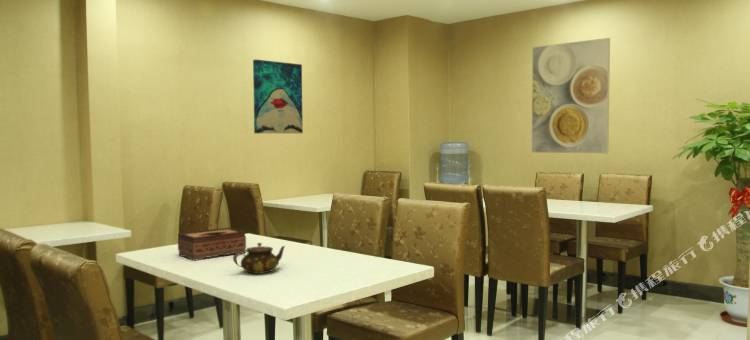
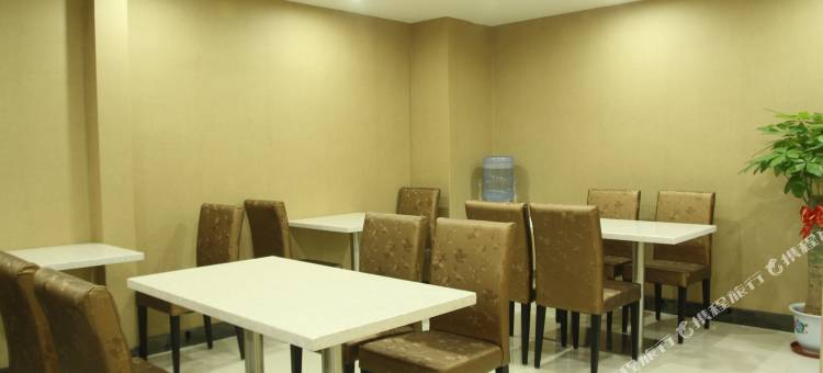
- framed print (568, 98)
- tissue box (212, 243)
- teapot (260, 256)
- wall art (278, 97)
